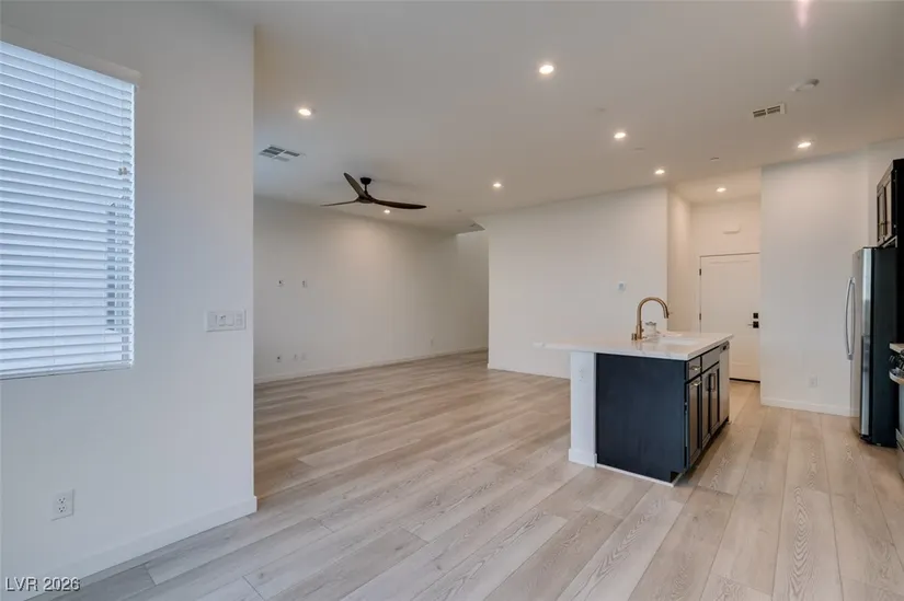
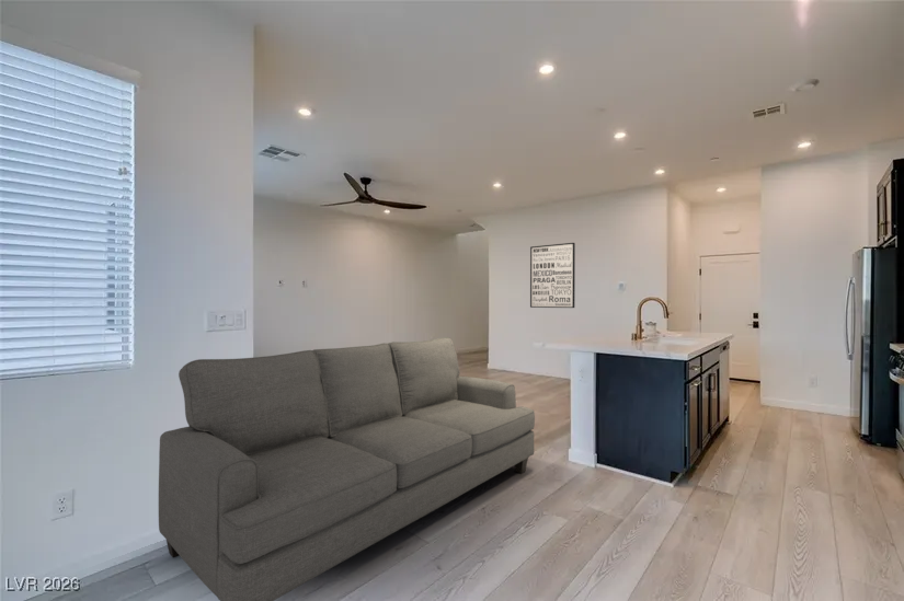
+ wall art (551, 276)
+ sofa (385, 426)
